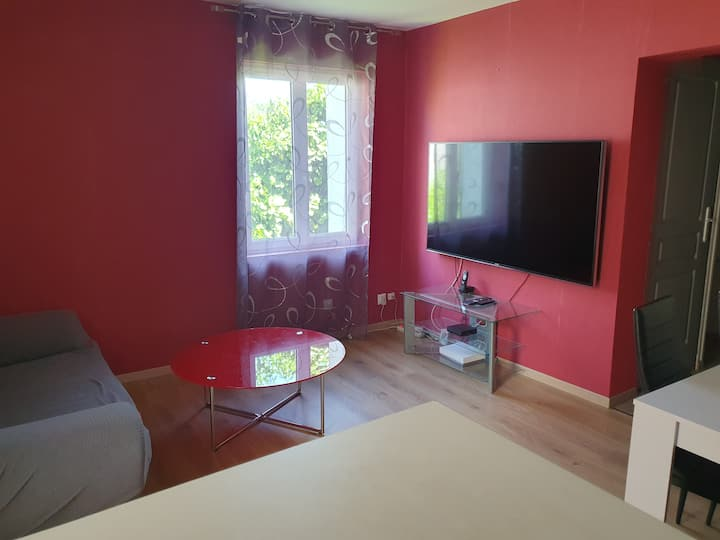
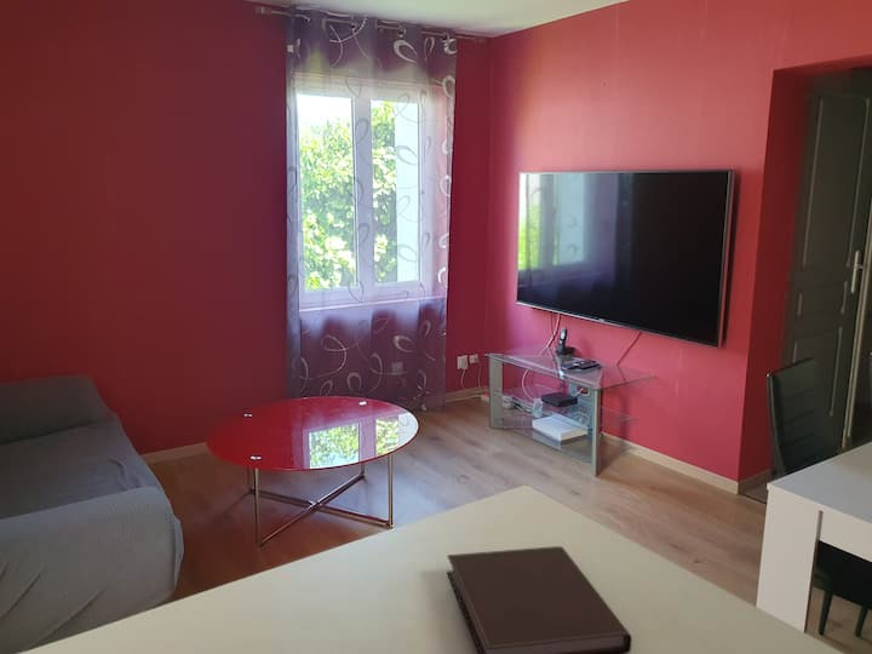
+ notebook (529, 600)
